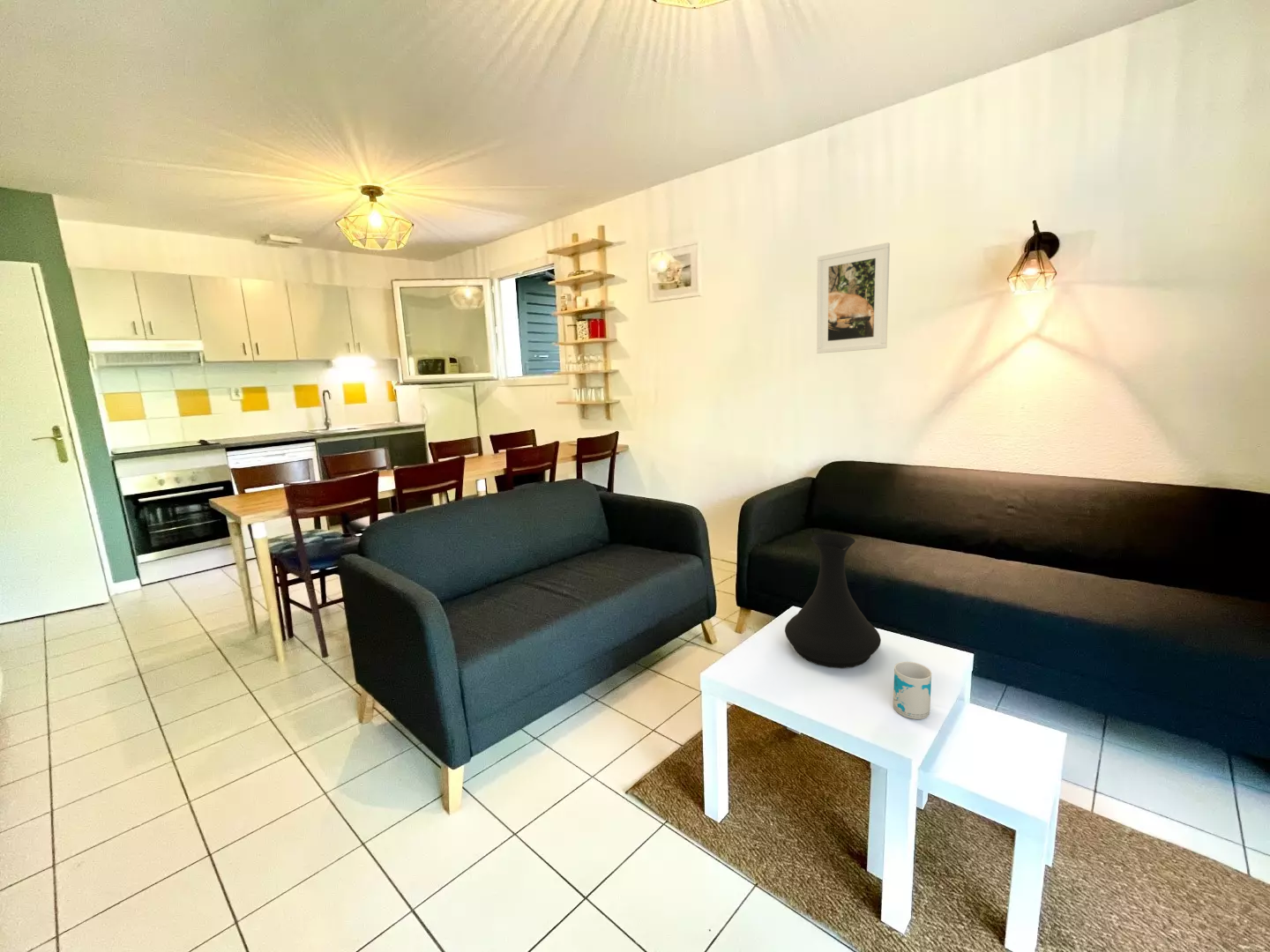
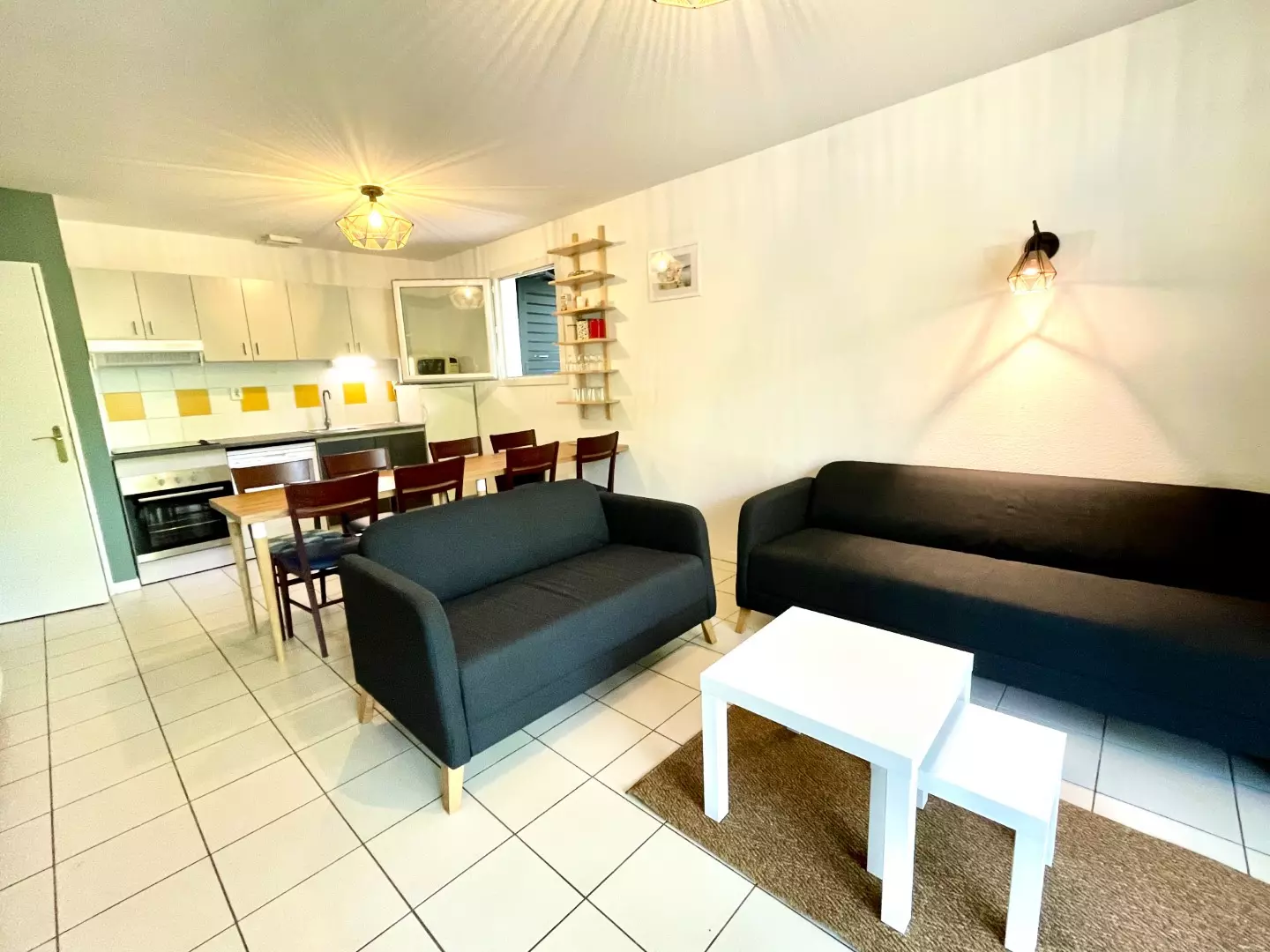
- vase (832, 596)
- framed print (851, 301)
- mug (911, 686)
